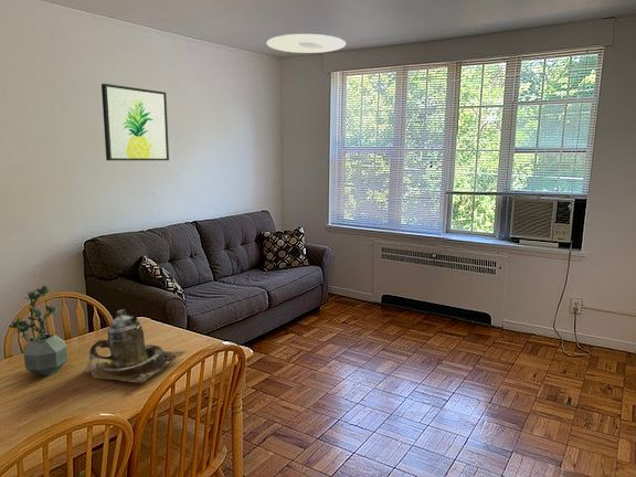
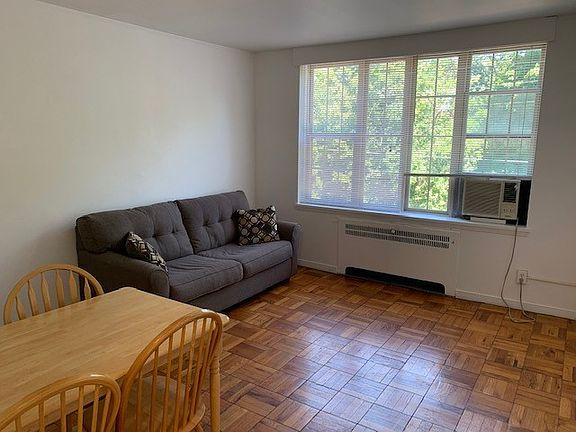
- teapot (135, 337)
- potted plant (39, 331)
- wall art (137, 125)
- ceiling light (306, 40)
